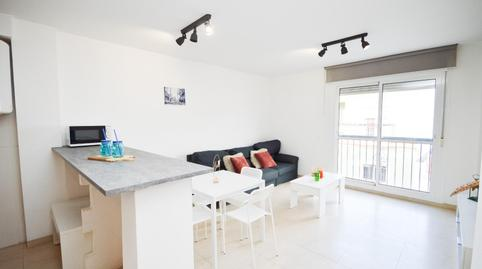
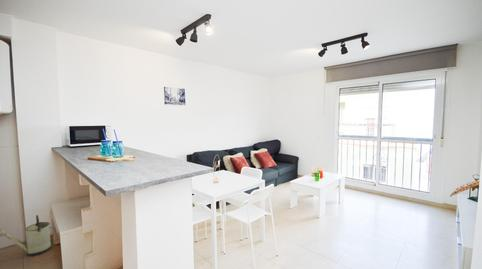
+ watering can (27, 236)
